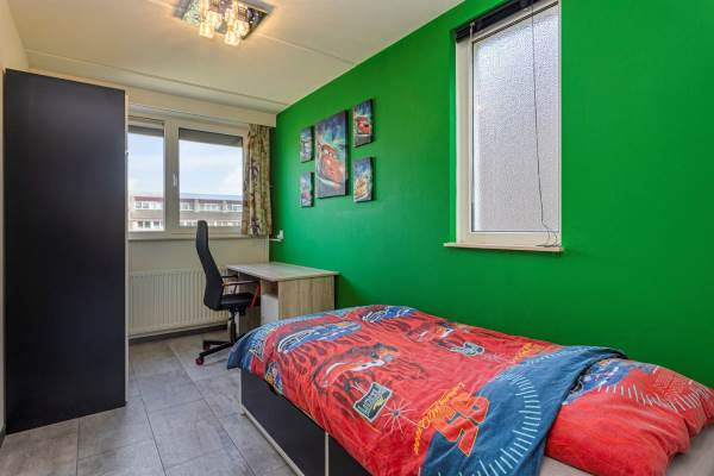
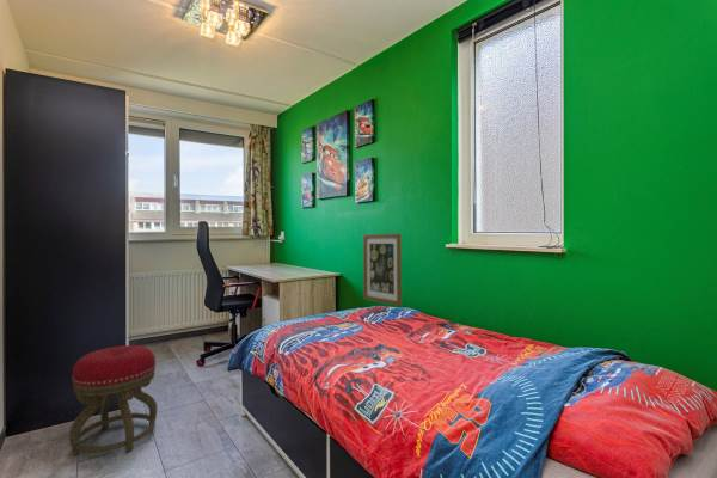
+ wall art (381, 268)
+ stool (117, 394)
